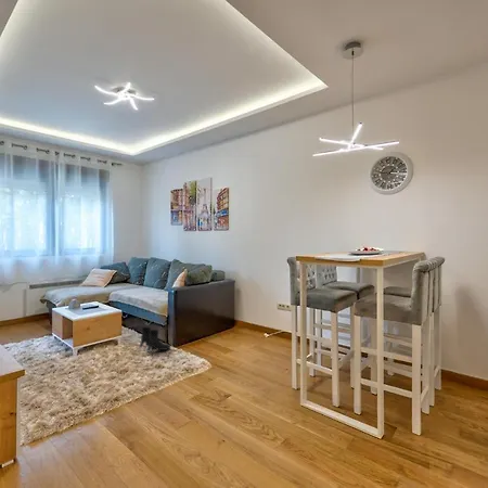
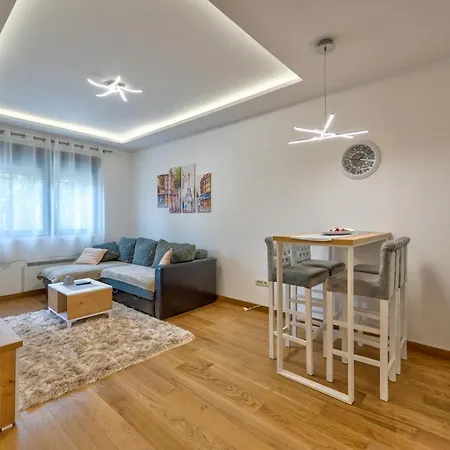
- boots (155, 337)
